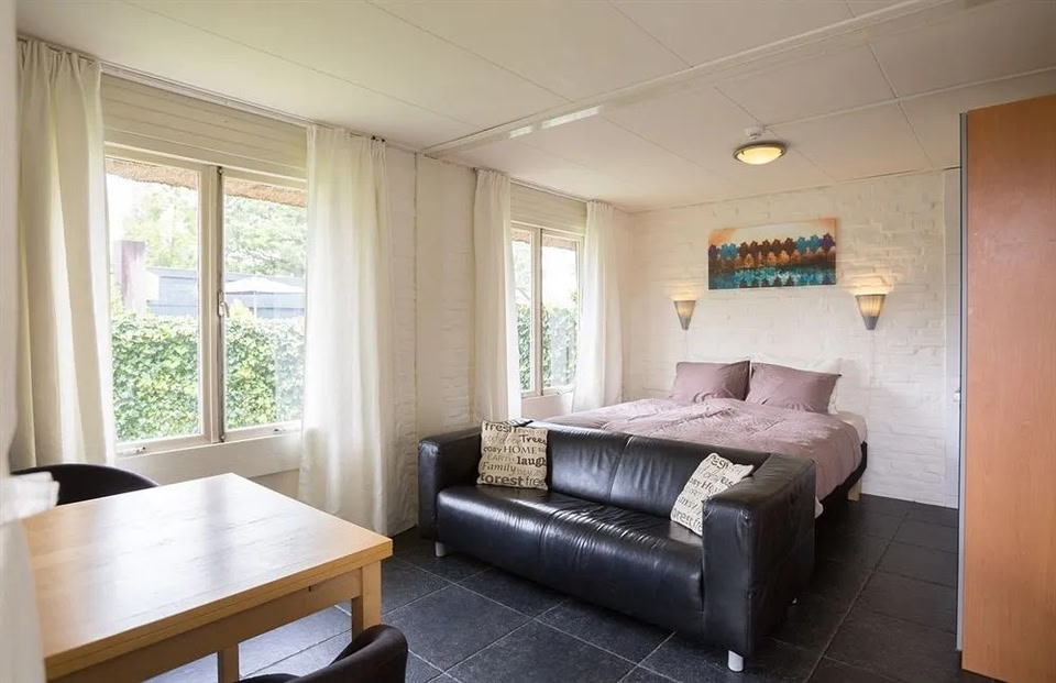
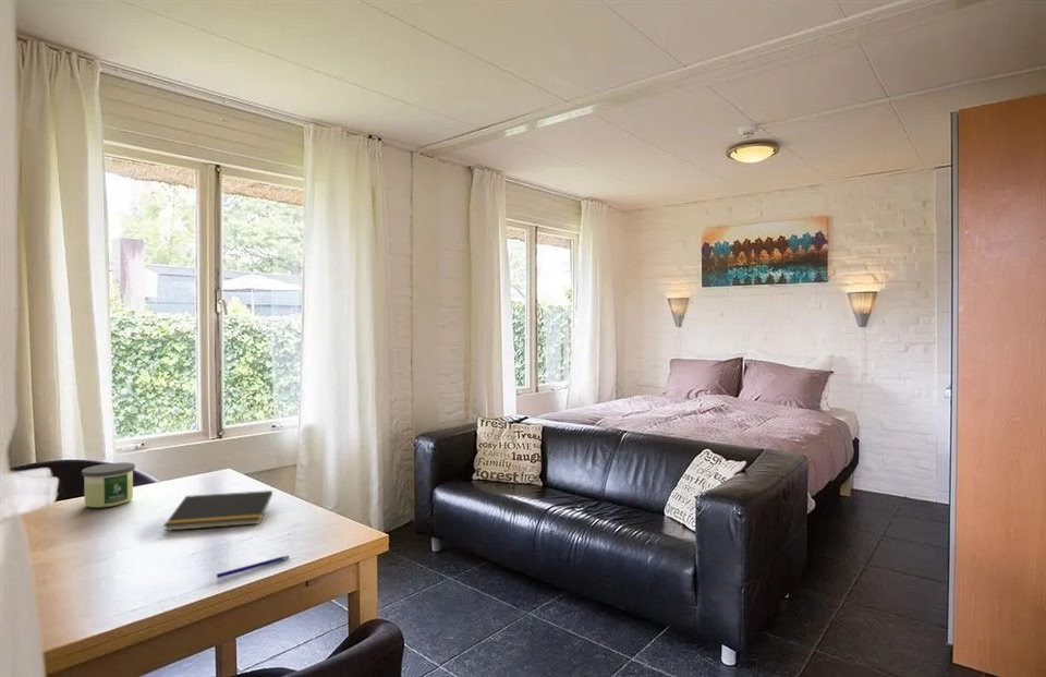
+ notepad (221, 509)
+ candle (109, 484)
+ pen (254, 566)
